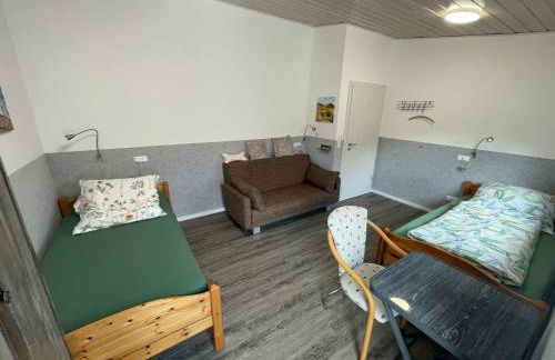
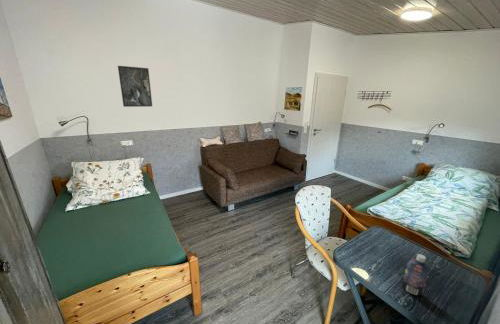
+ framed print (136, 87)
+ bottle (416, 273)
